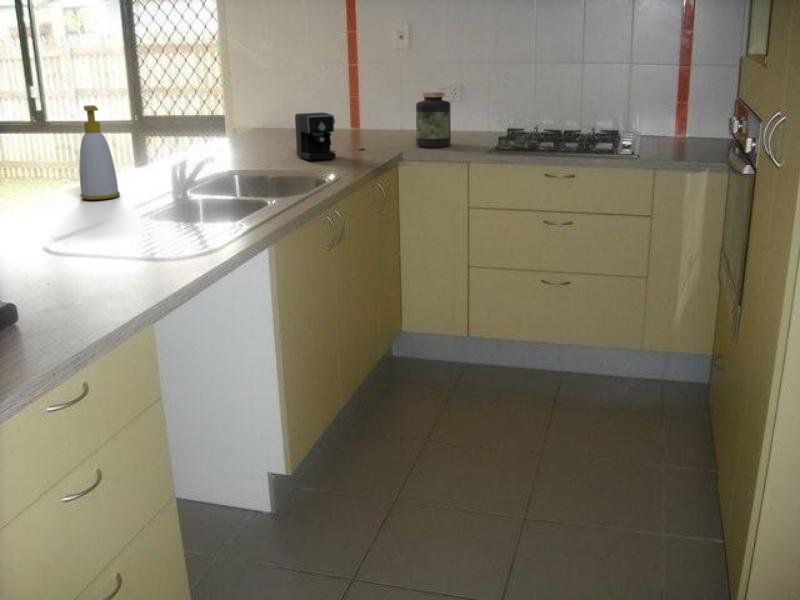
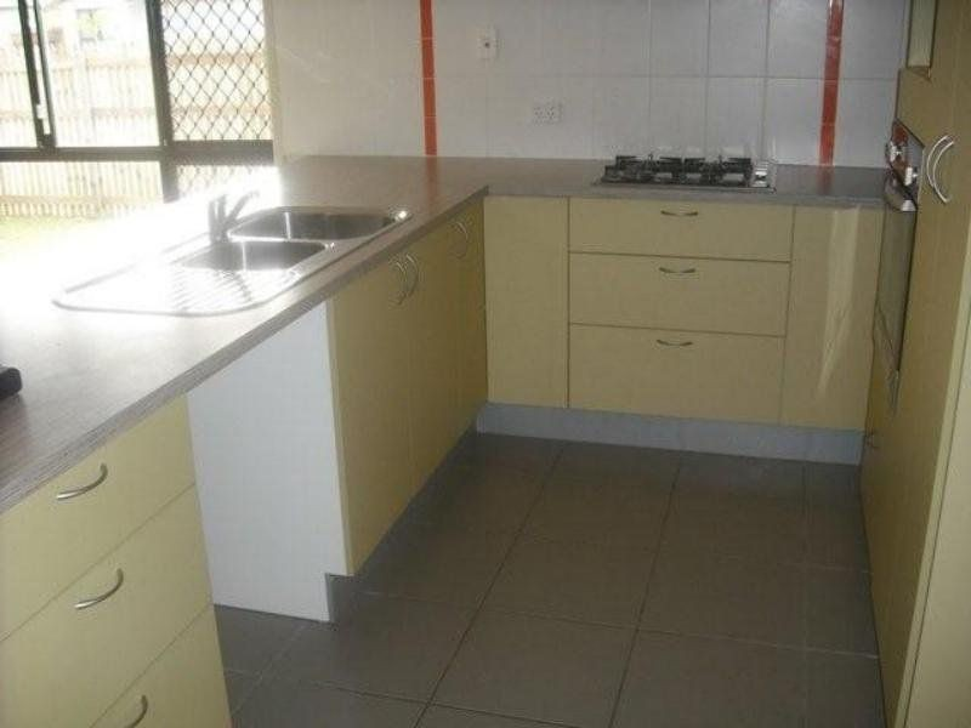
- jar (433, 119)
- soap bottle (95, 152)
- coffee maker (333, 131)
